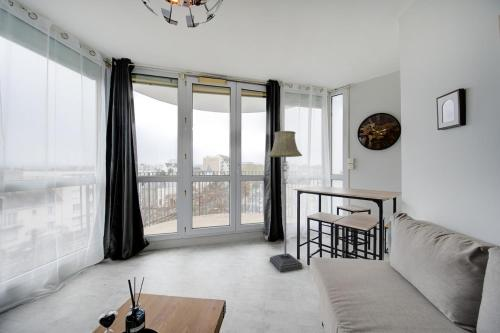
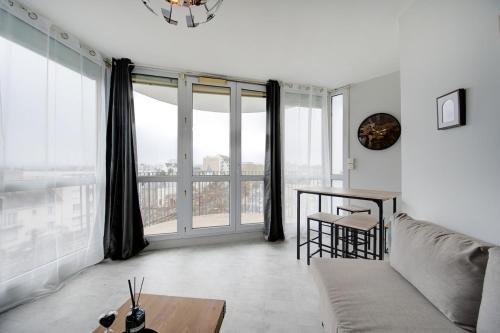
- floor lamp (285, 198)
